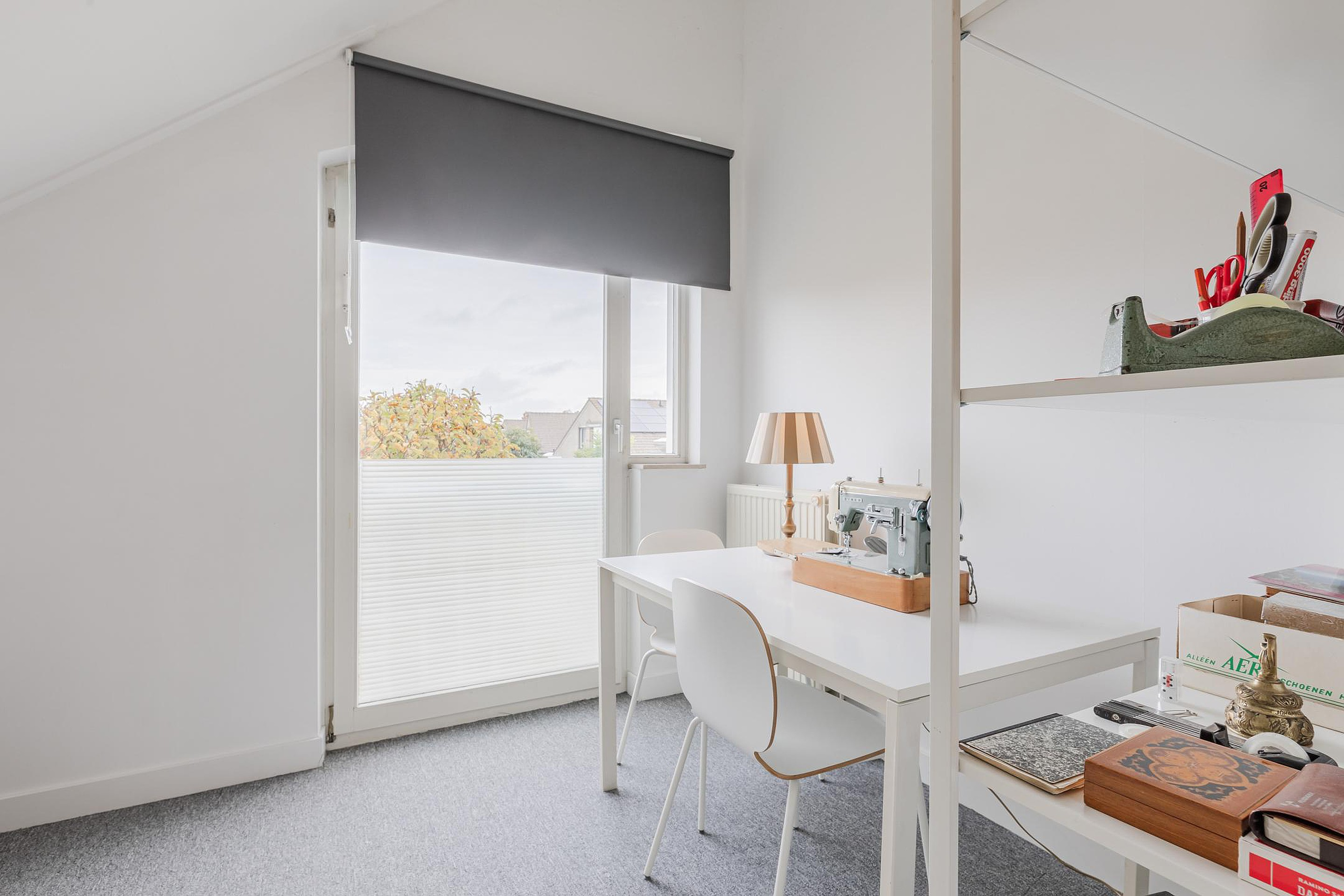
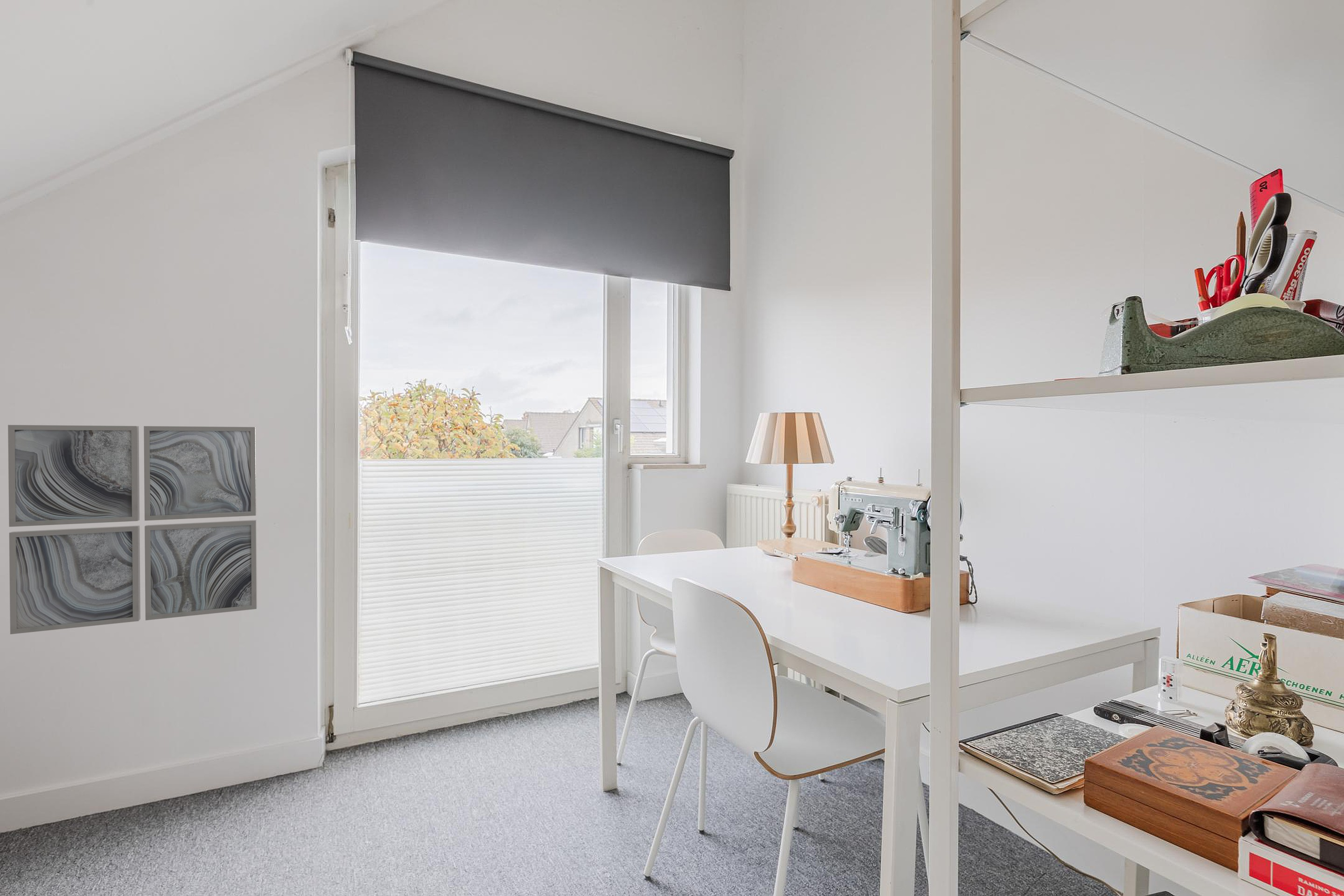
+ wall art (145, 520)
